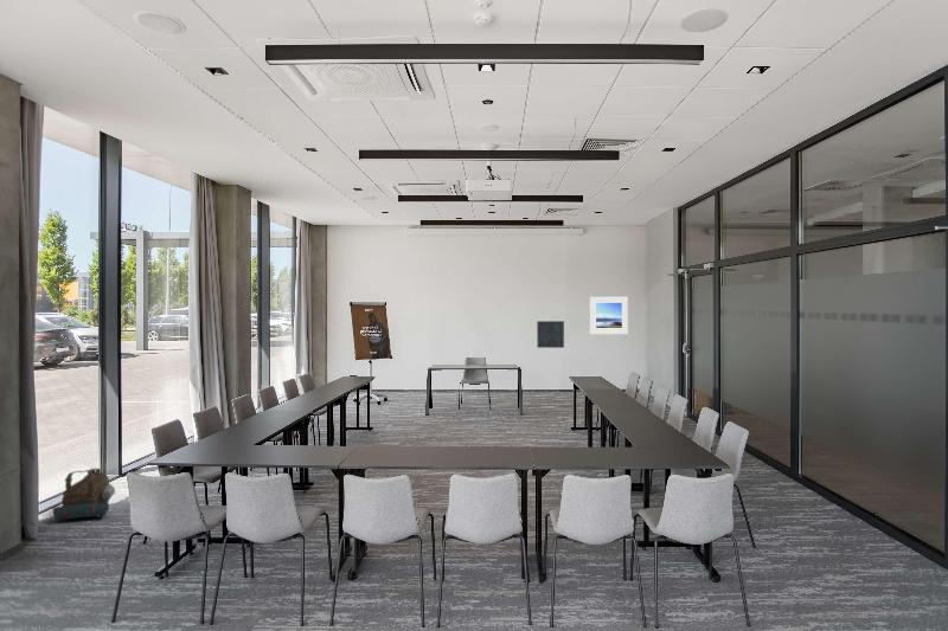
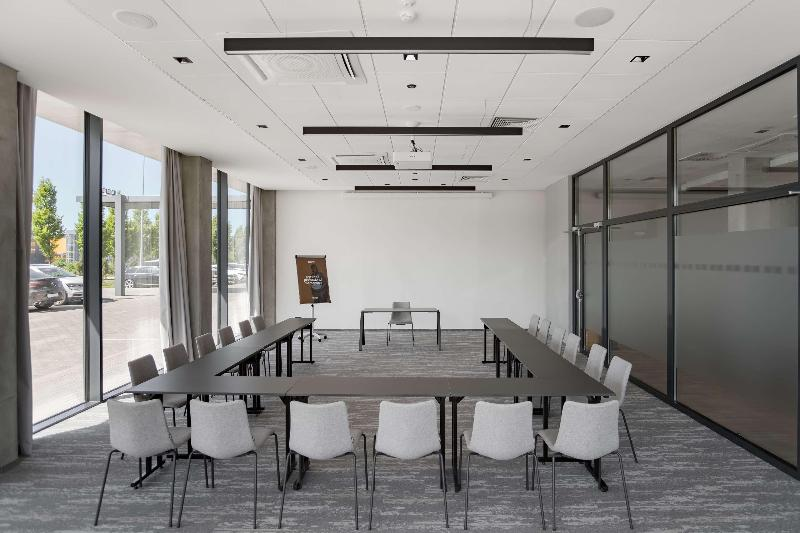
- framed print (608, 315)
- backpack (88, 489)
- display screen (550, 334)
